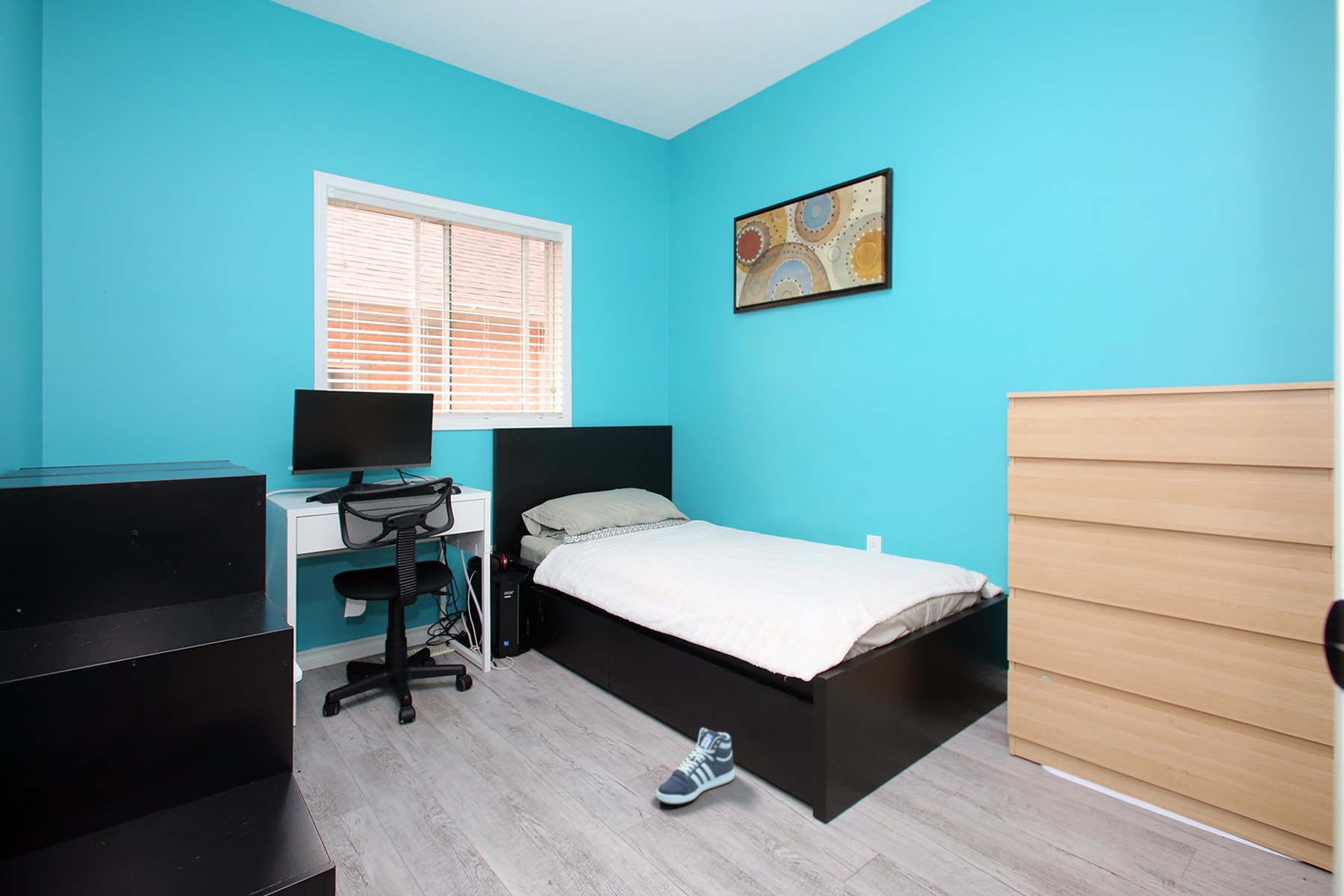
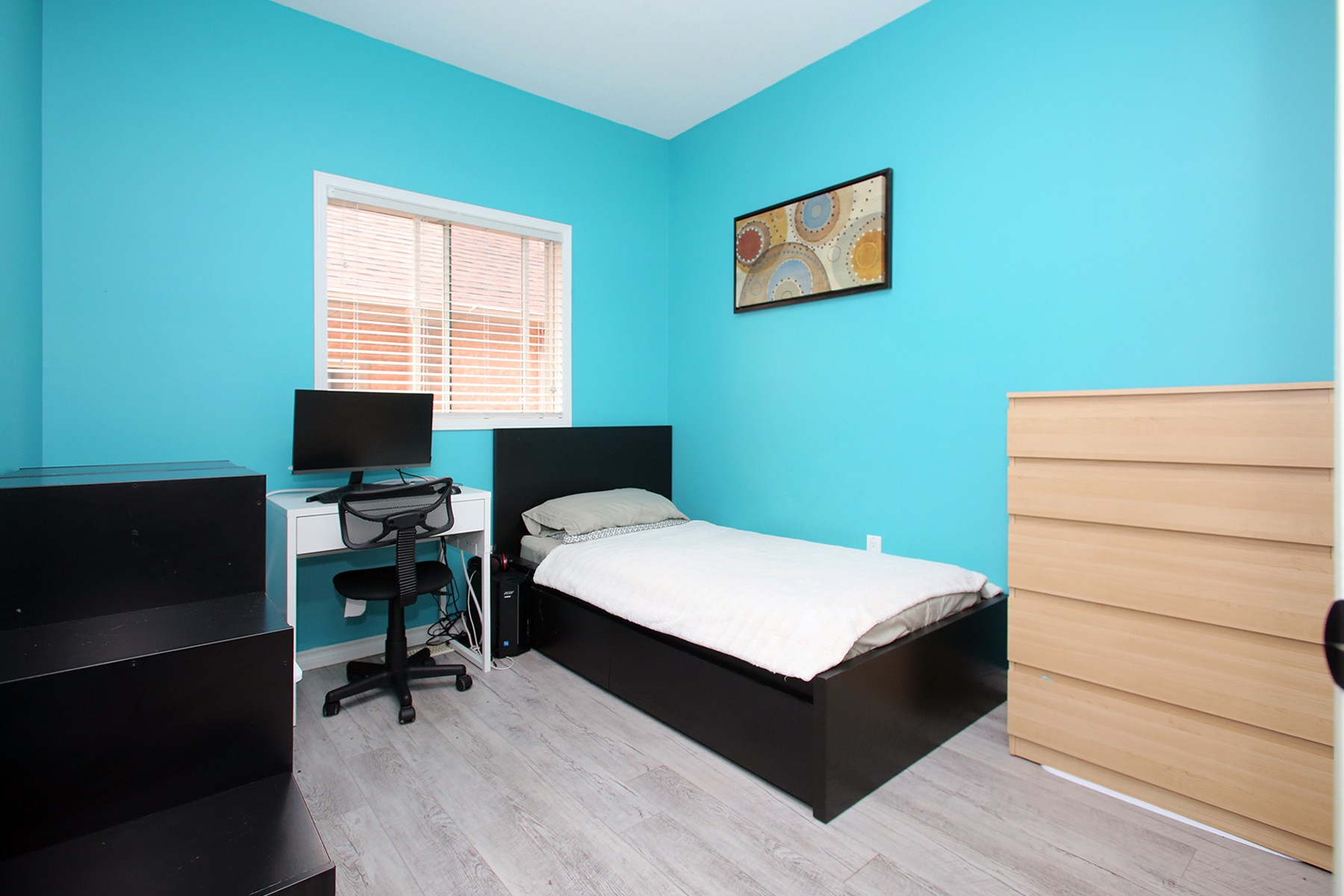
- sneaker (696, 762)
